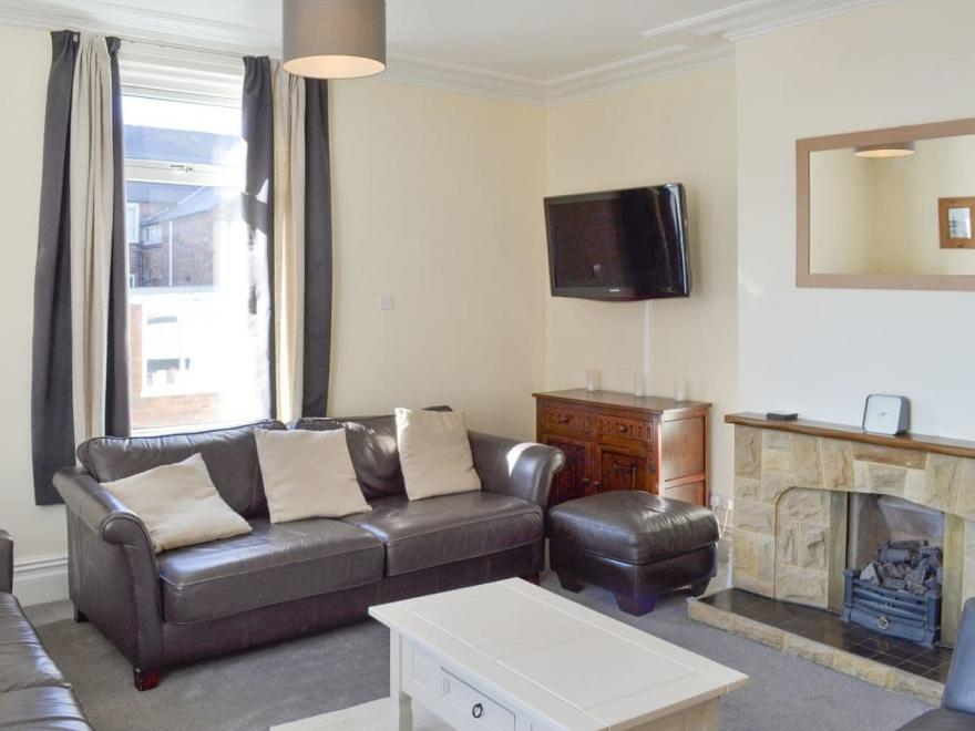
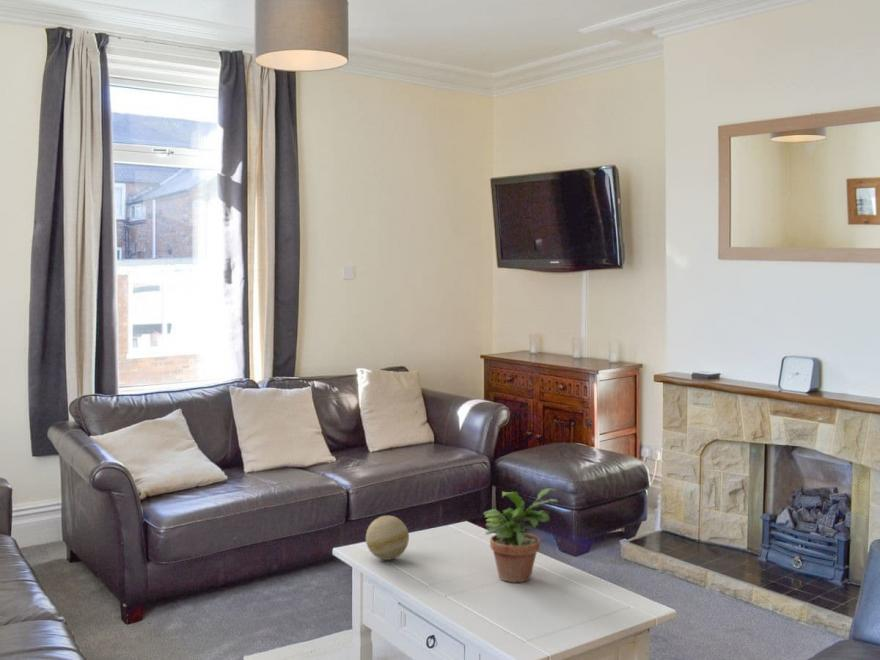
+ decorative ball (387, 537)
+ potted plant (517, 529)
